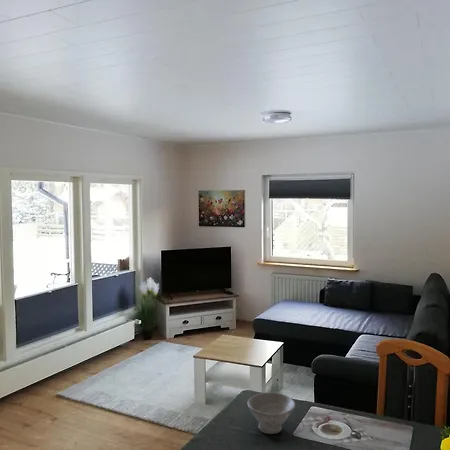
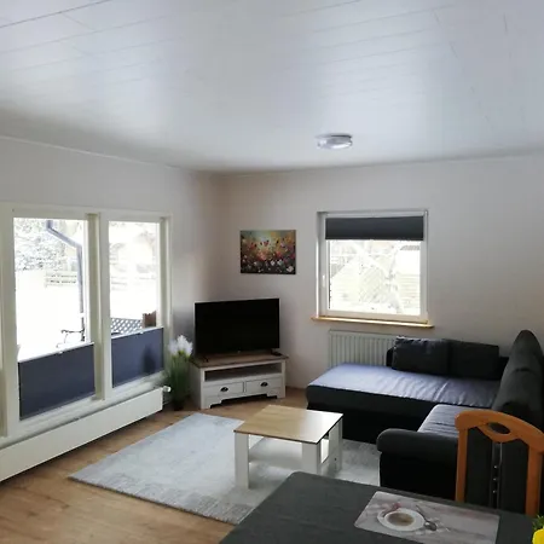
- bowl (271, 415)
